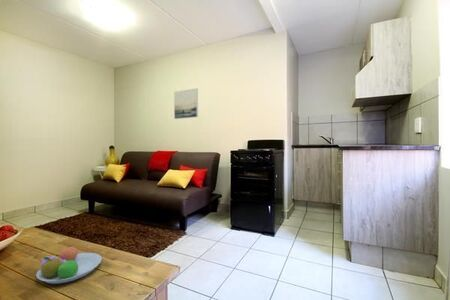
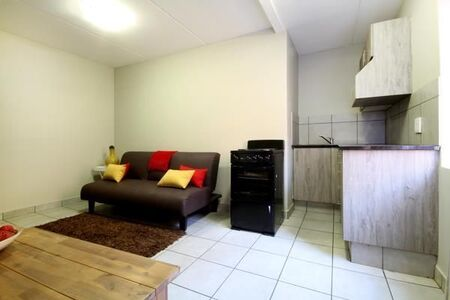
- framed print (185, 104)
- fruit bowl (69, 261)
